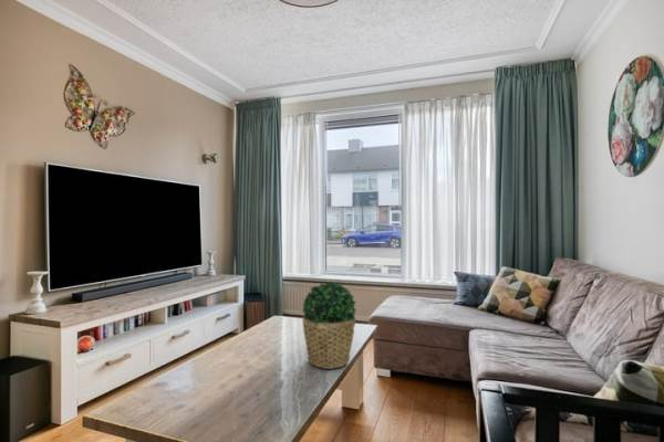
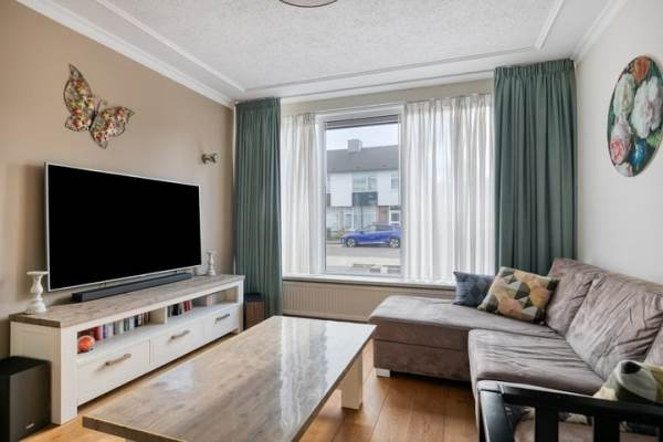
- potted plant (329, 322)
